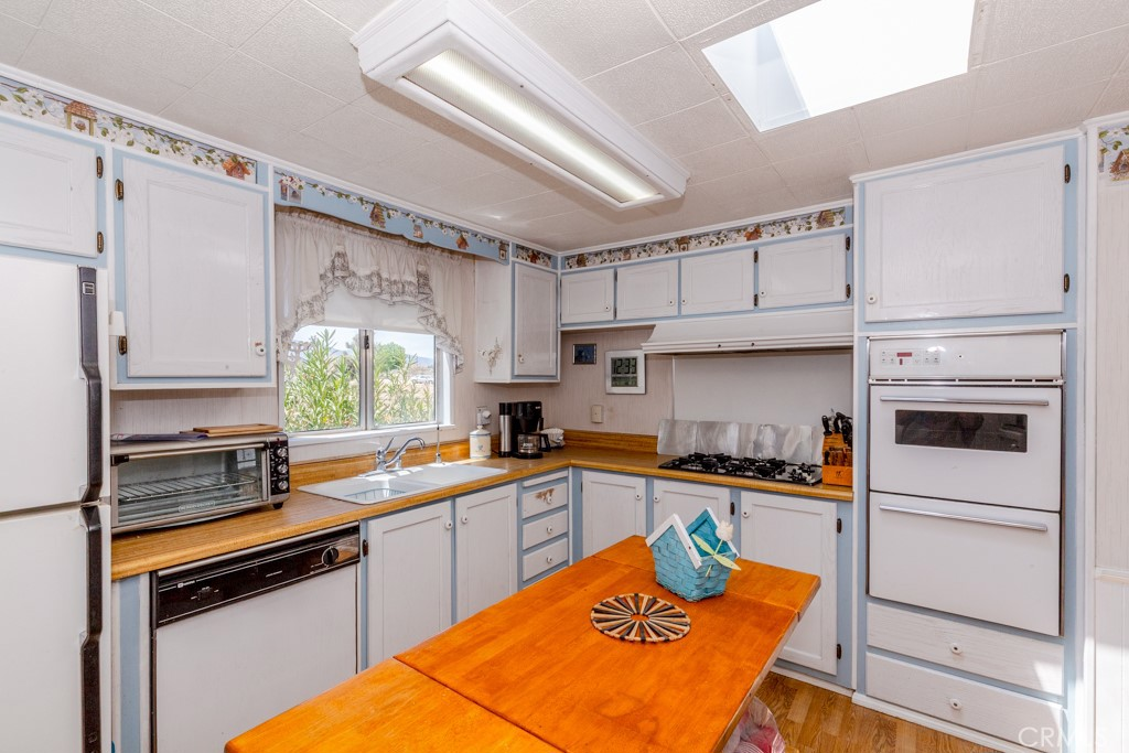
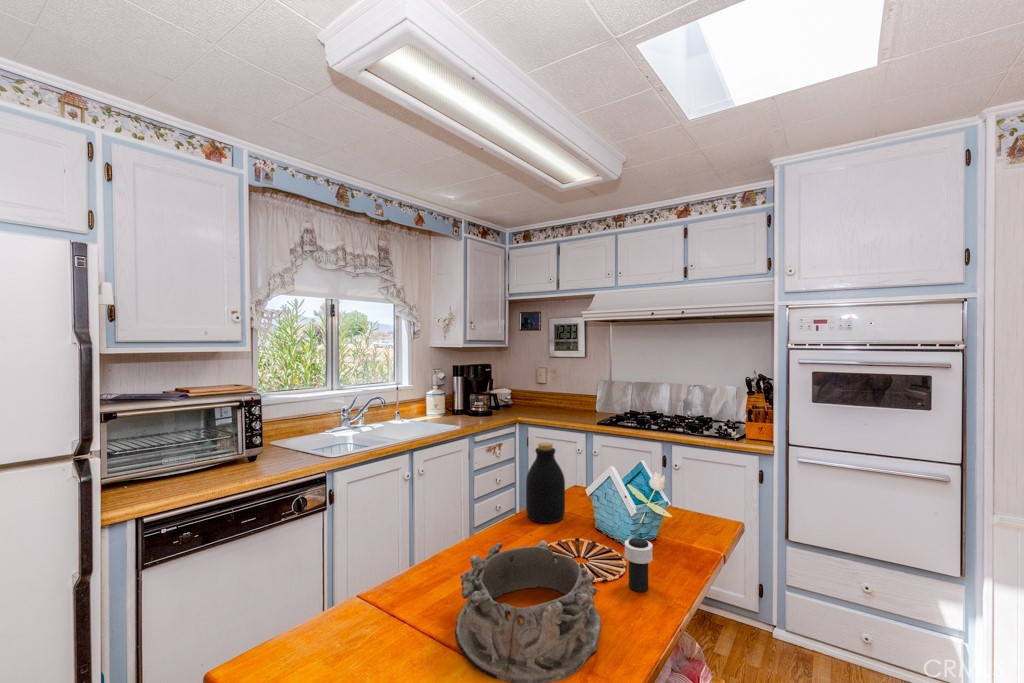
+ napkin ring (528, 587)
+ bottle (545, 480)
+ cup (638, 564)
